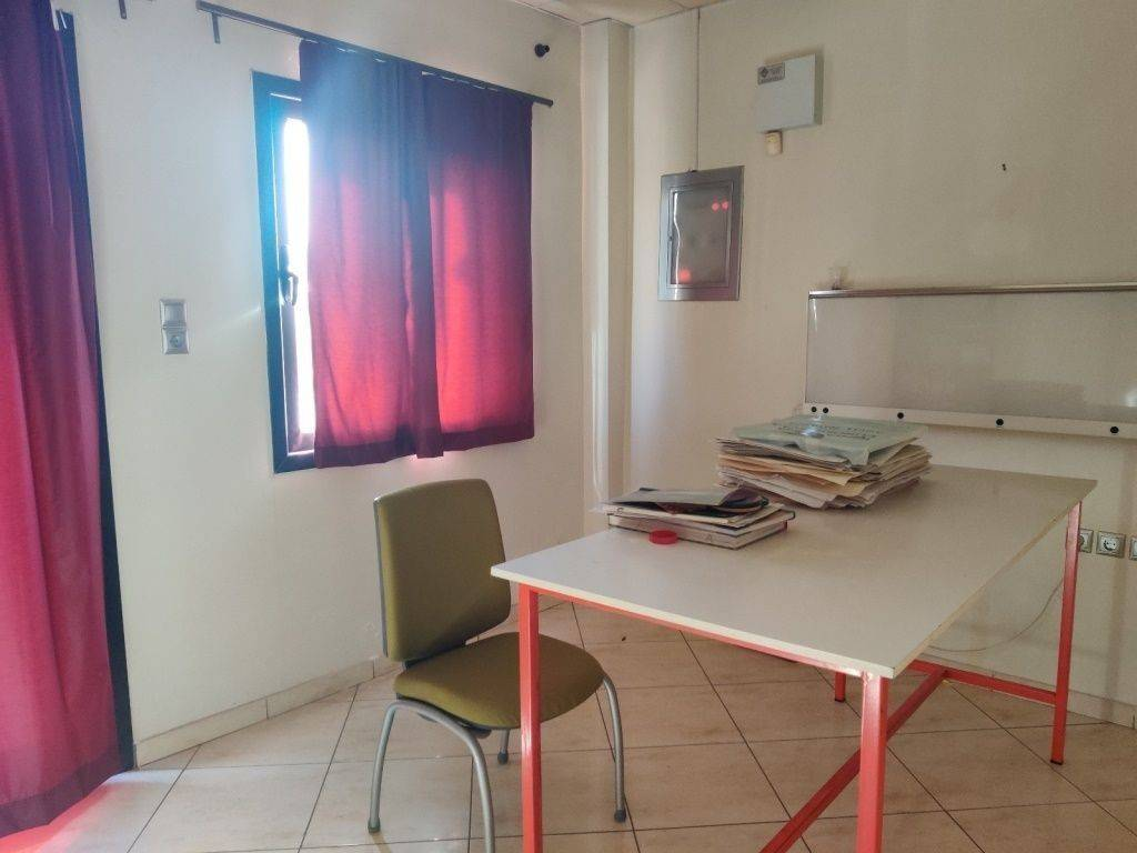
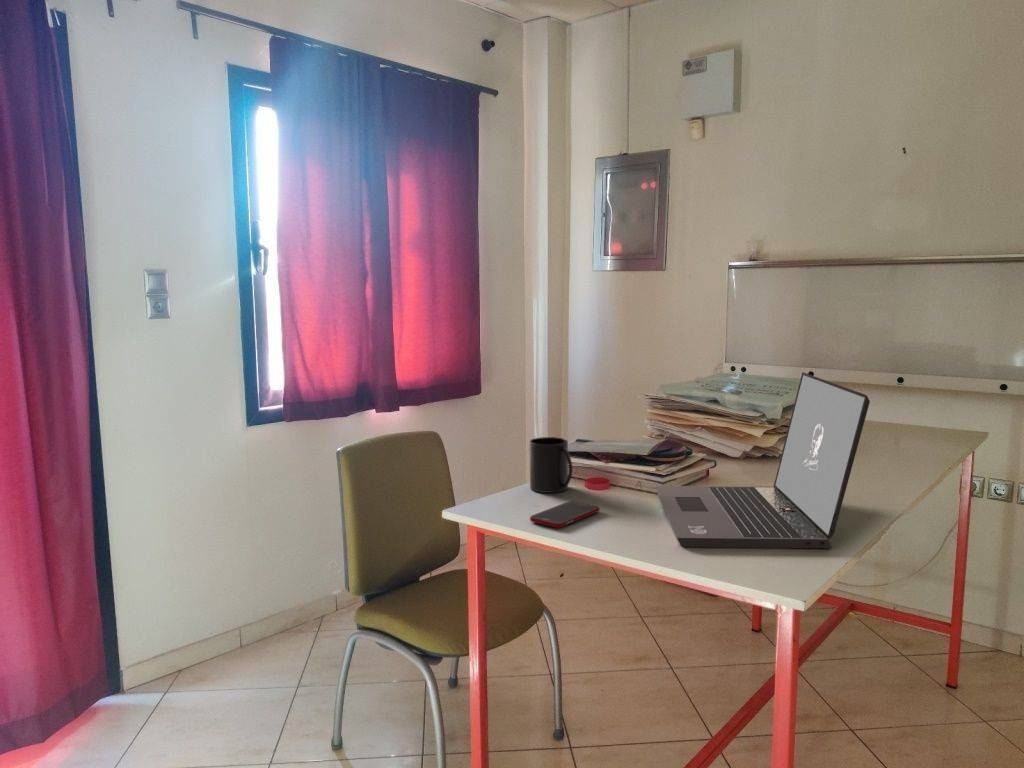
+ cell phone (565, 514)
+ laptop (779, 462)
+ mug (553, 465)
